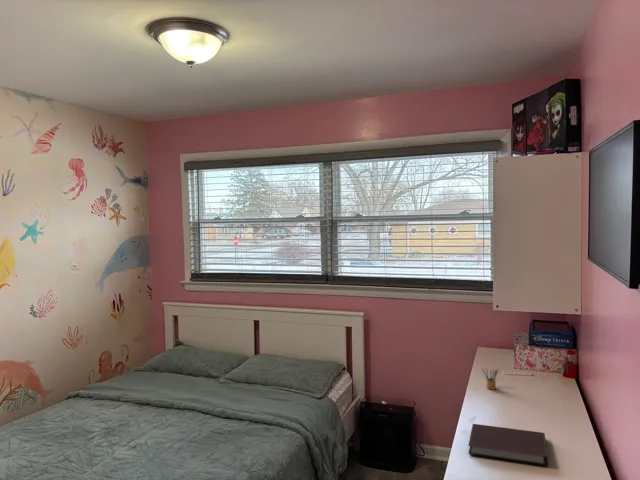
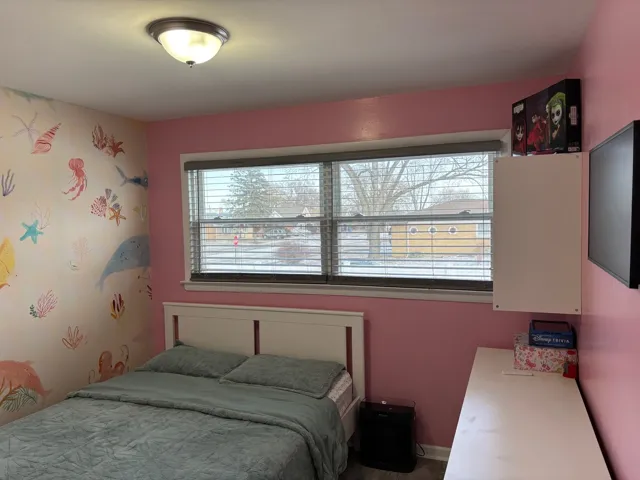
- pencil box (490, 377)
- notebook (507, 442)
